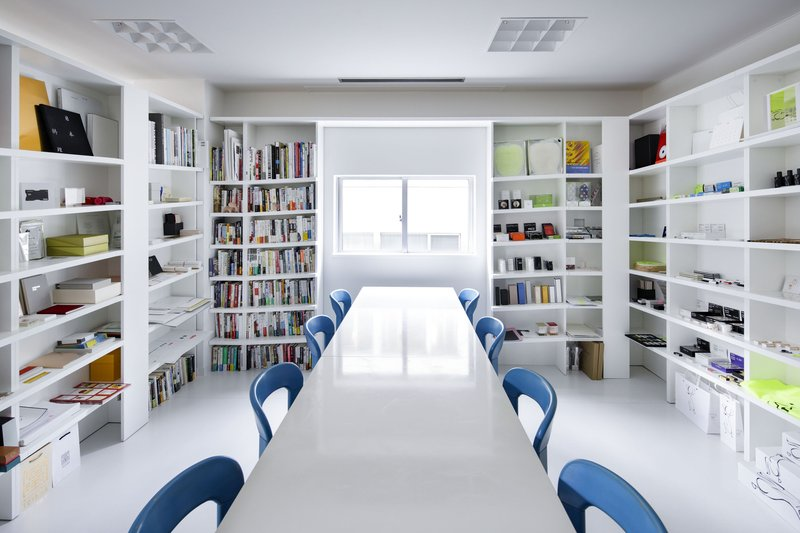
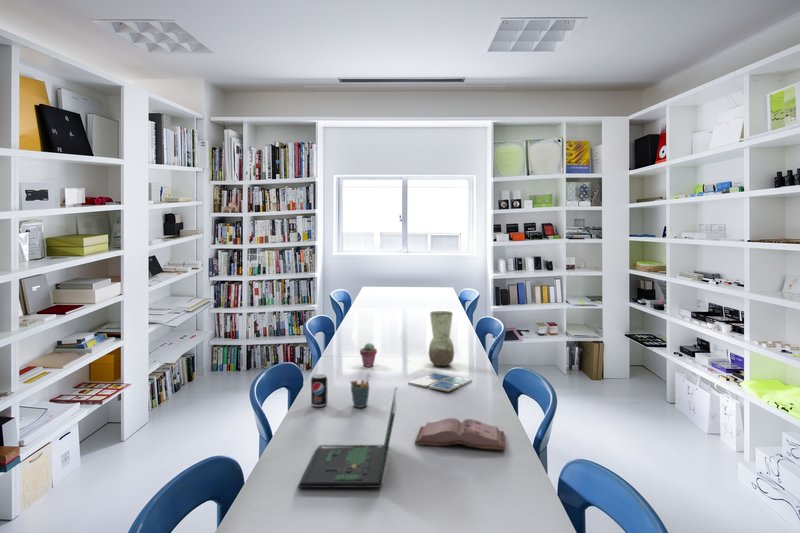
+ potted succulent (368, 354)
+ laptop (350, 445)
+ beverage can (319, 390)
+ hardback book (460, 431)
+ drink coaster (440, 381)
+ pen holder (360, 390)
+ vase (441, 338)
